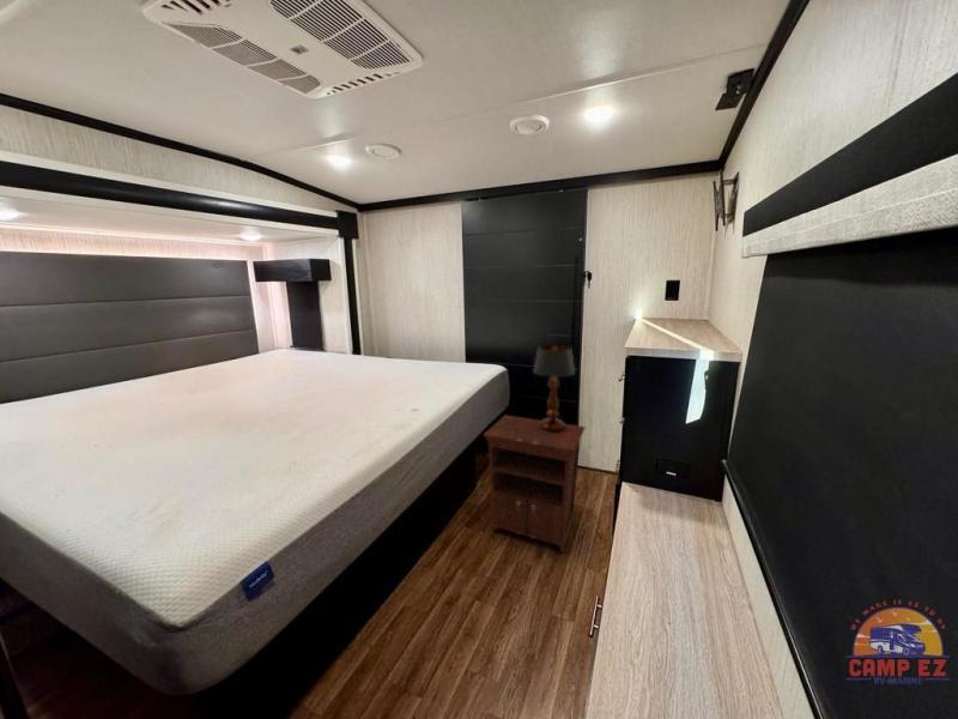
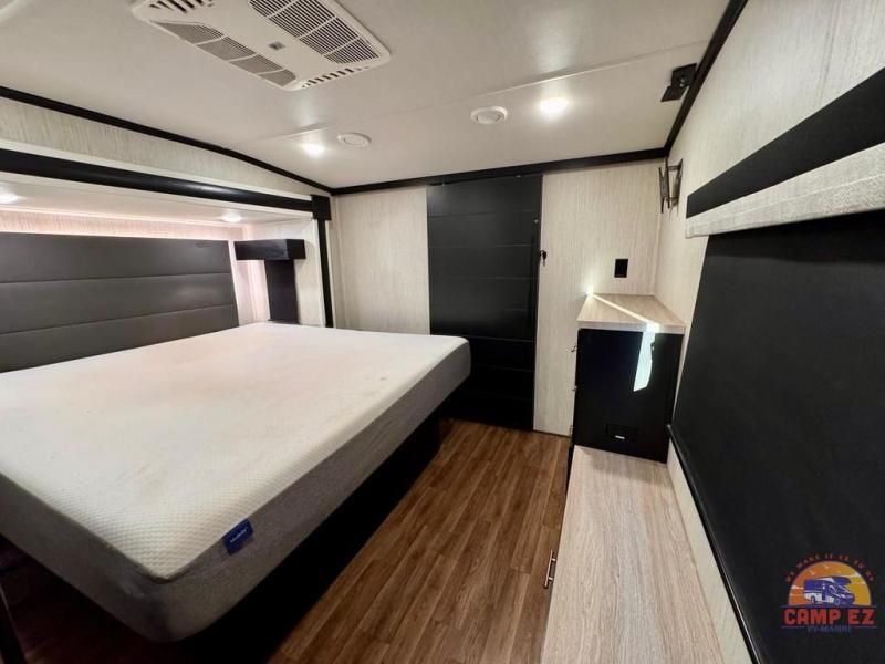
- table lamp (553, 388)
- nightstand (534, 479)
